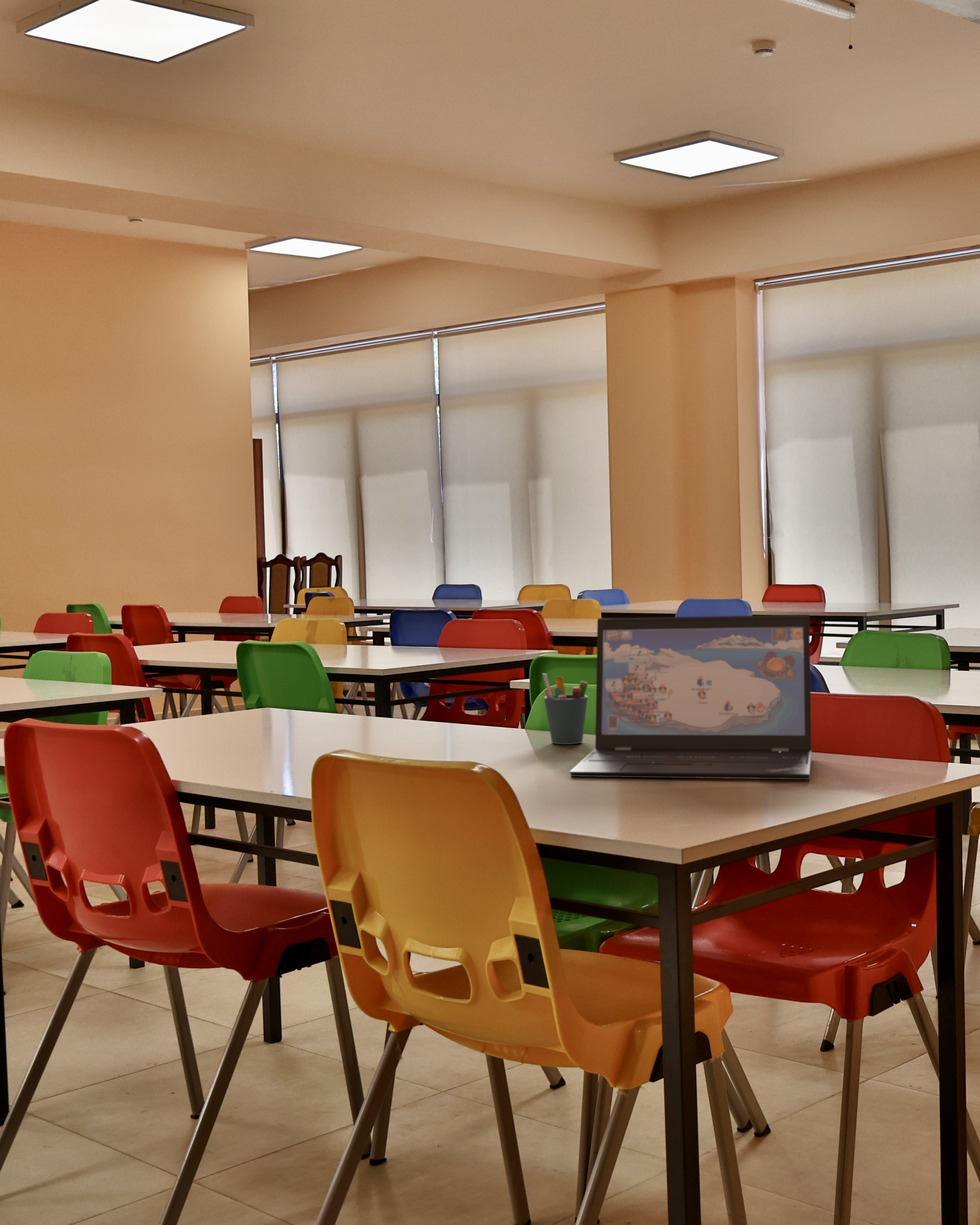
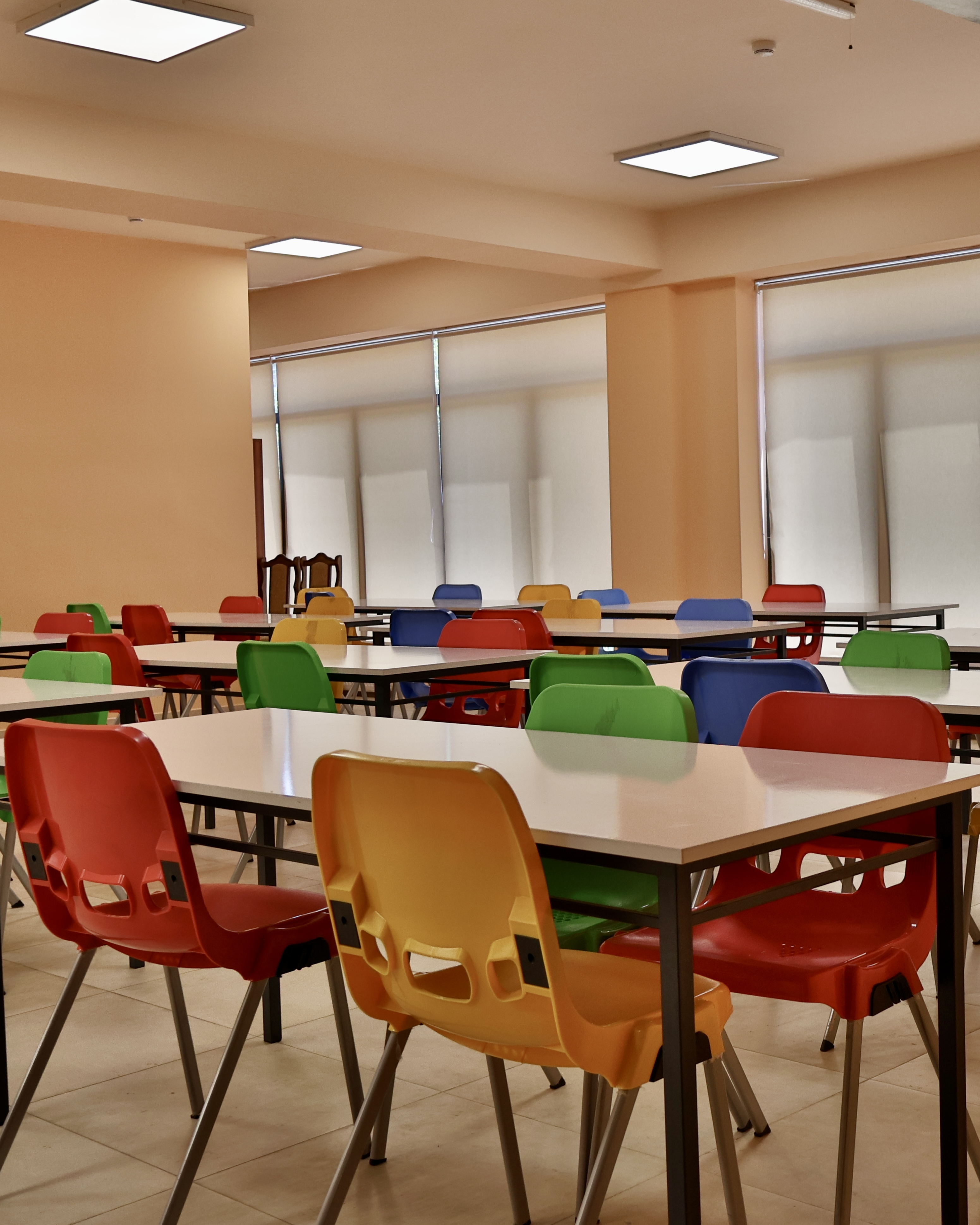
- laptop (695, 693)
- pen holder (566, 707)
